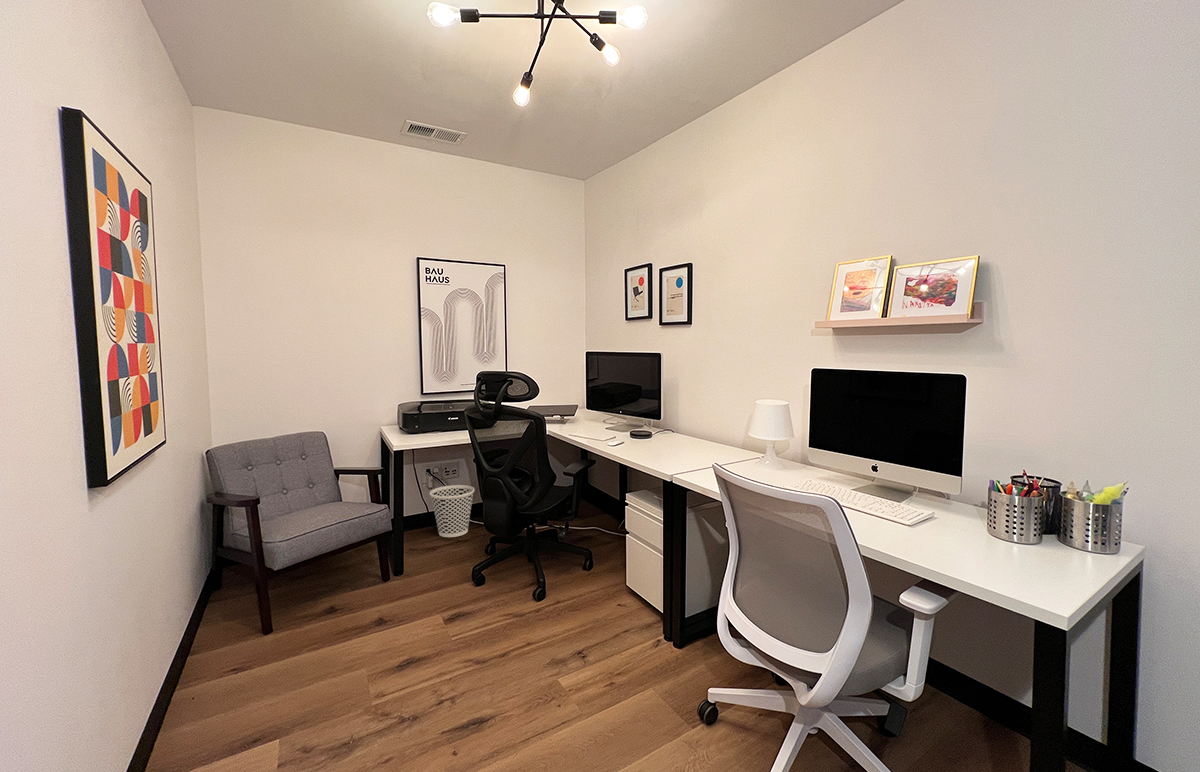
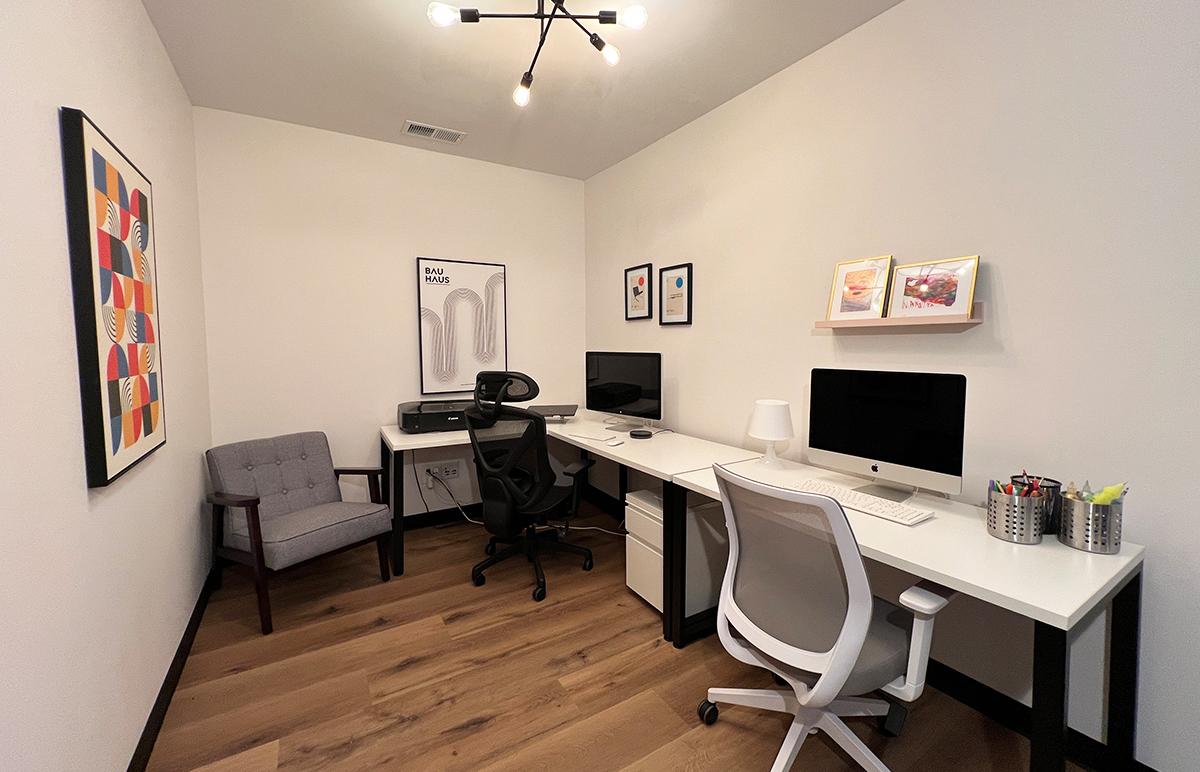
- wastebasket (452, 511)
